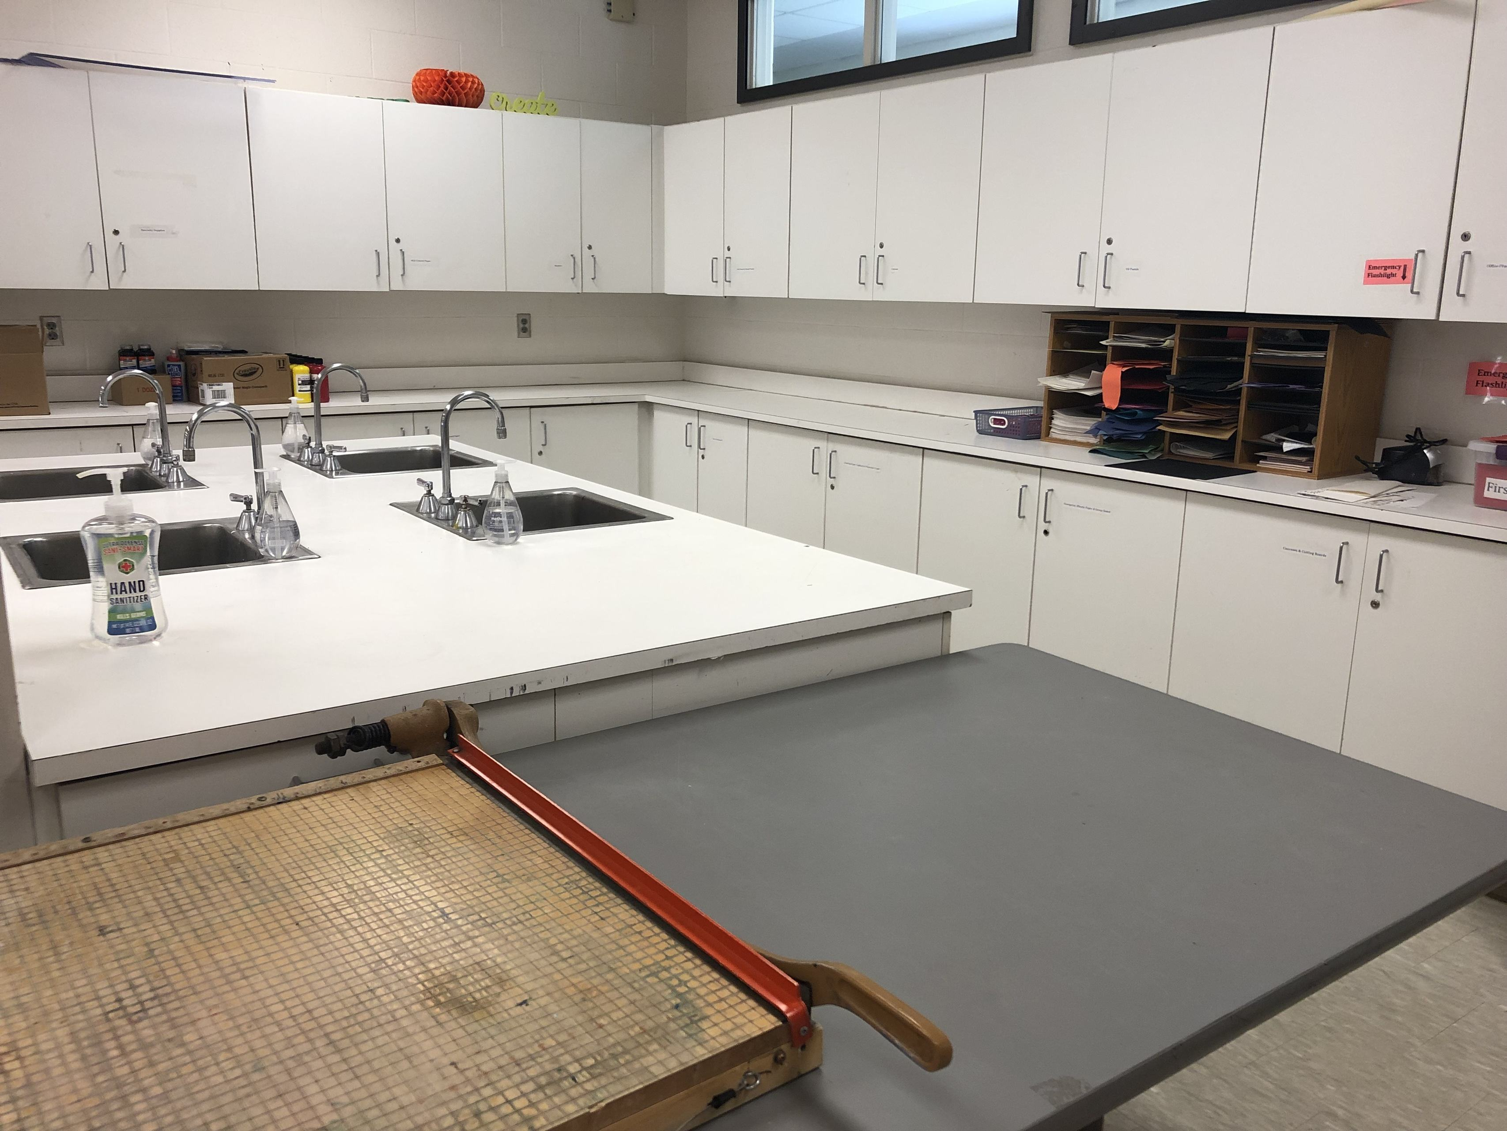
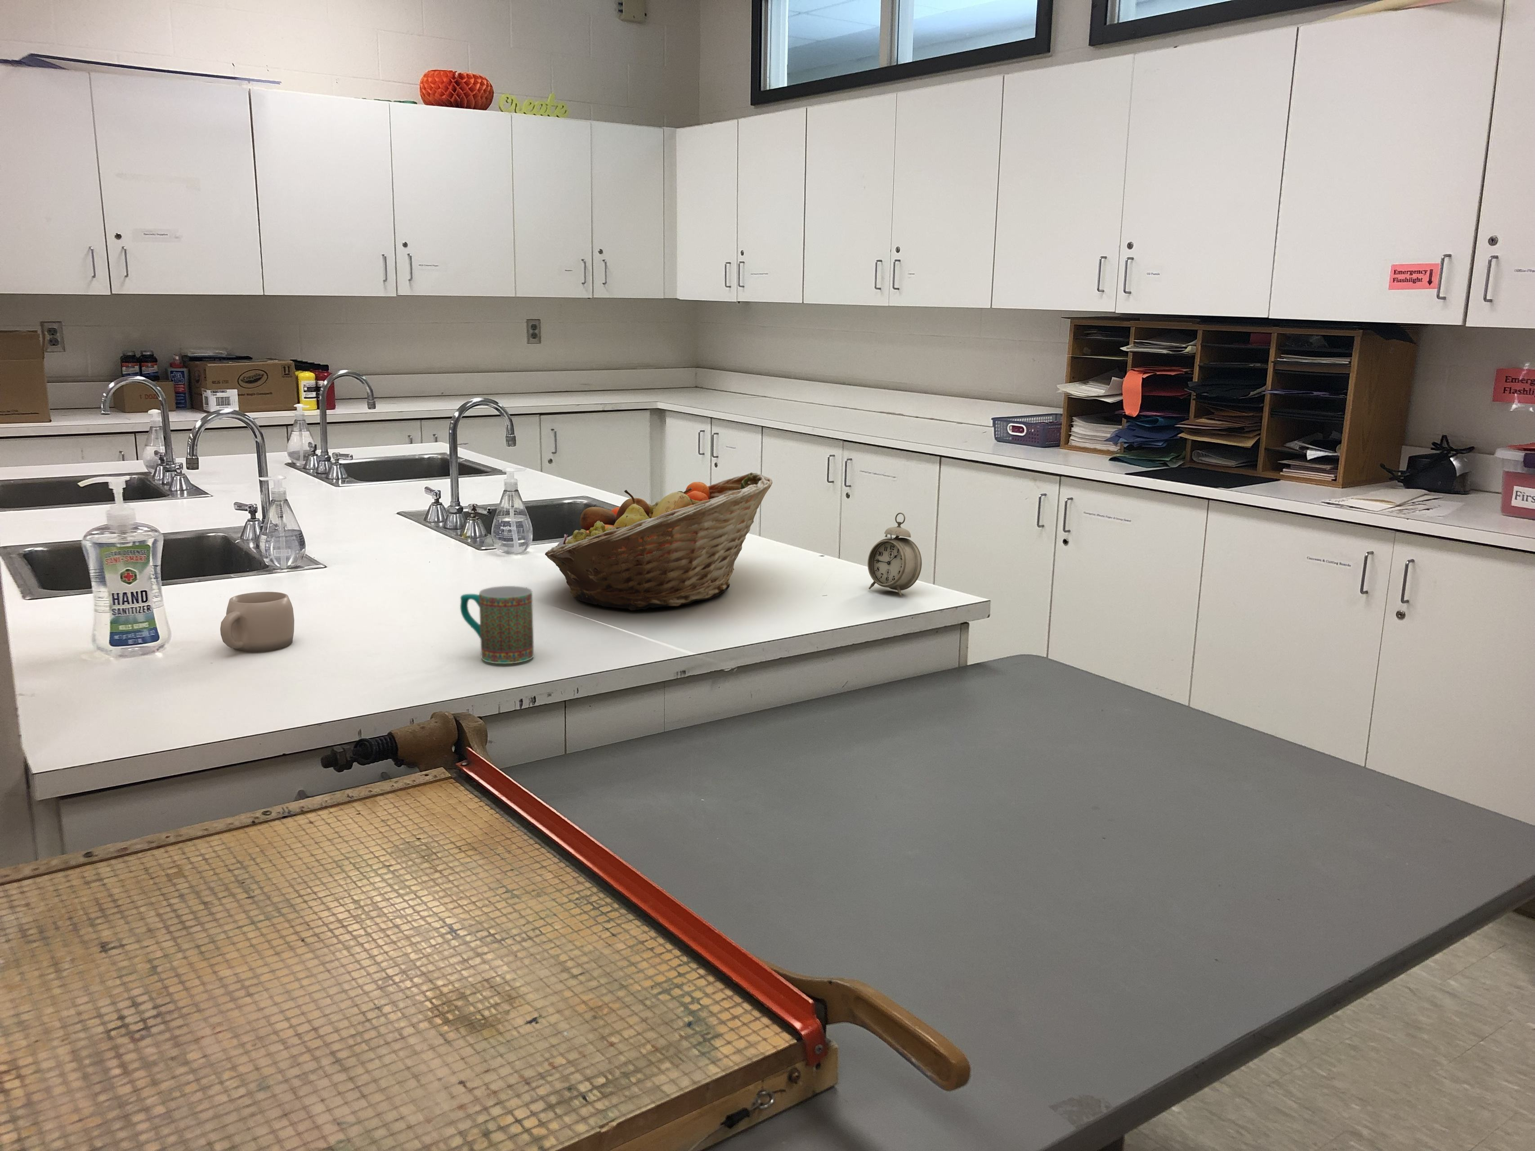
+ mug (496, 623)
+ fruit basket (663, 533)
+ alarm clock (894, 553)
+ mug (254, 623)
